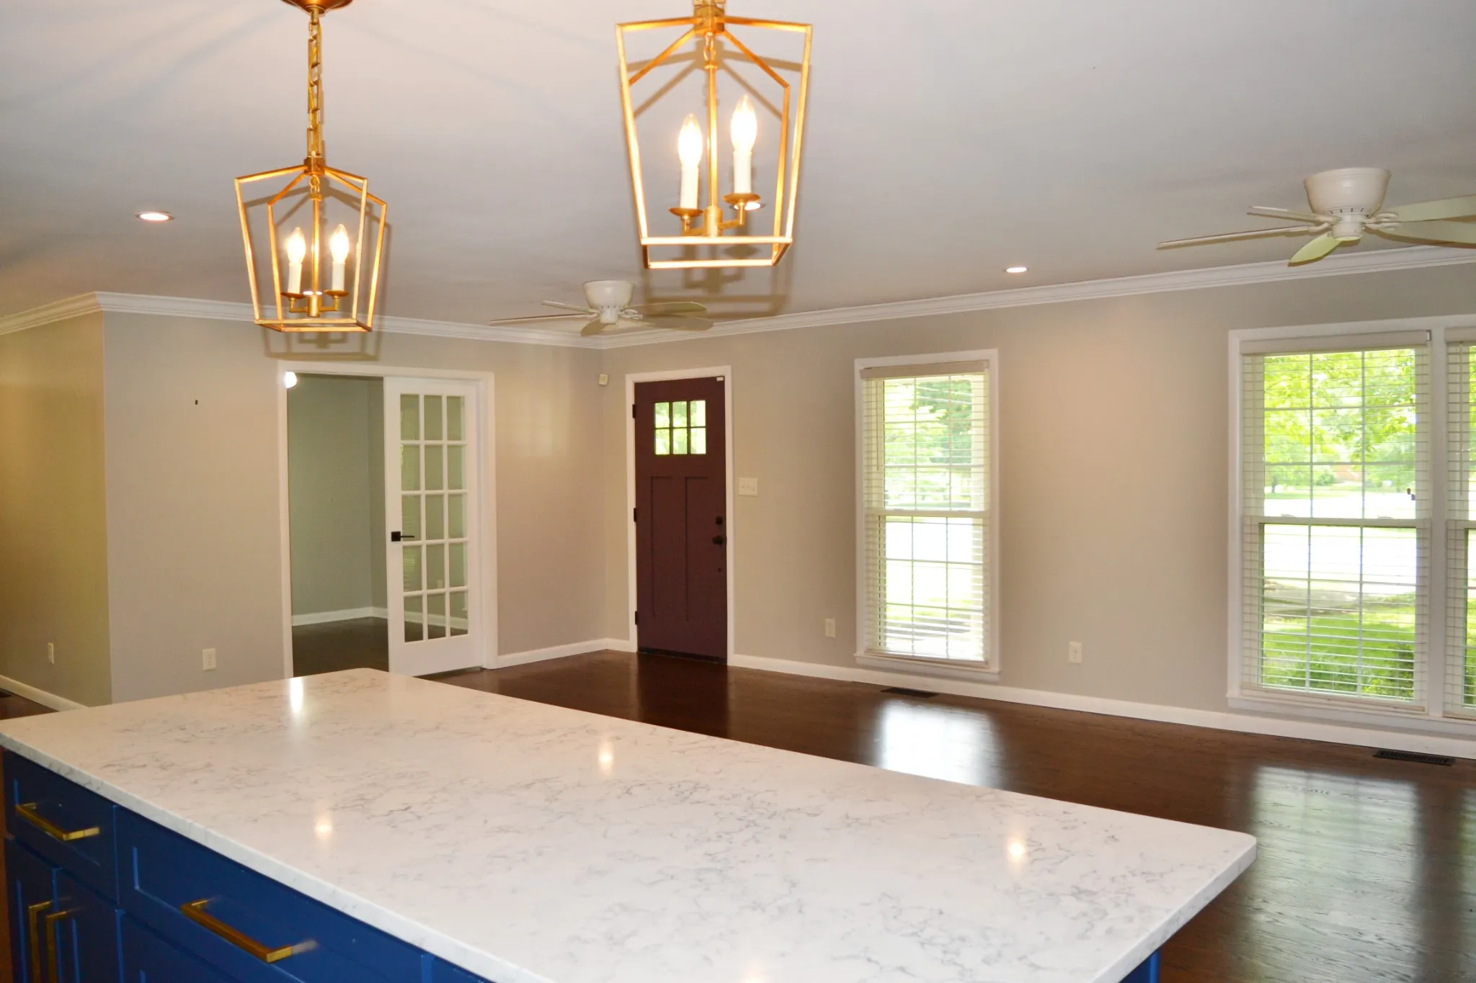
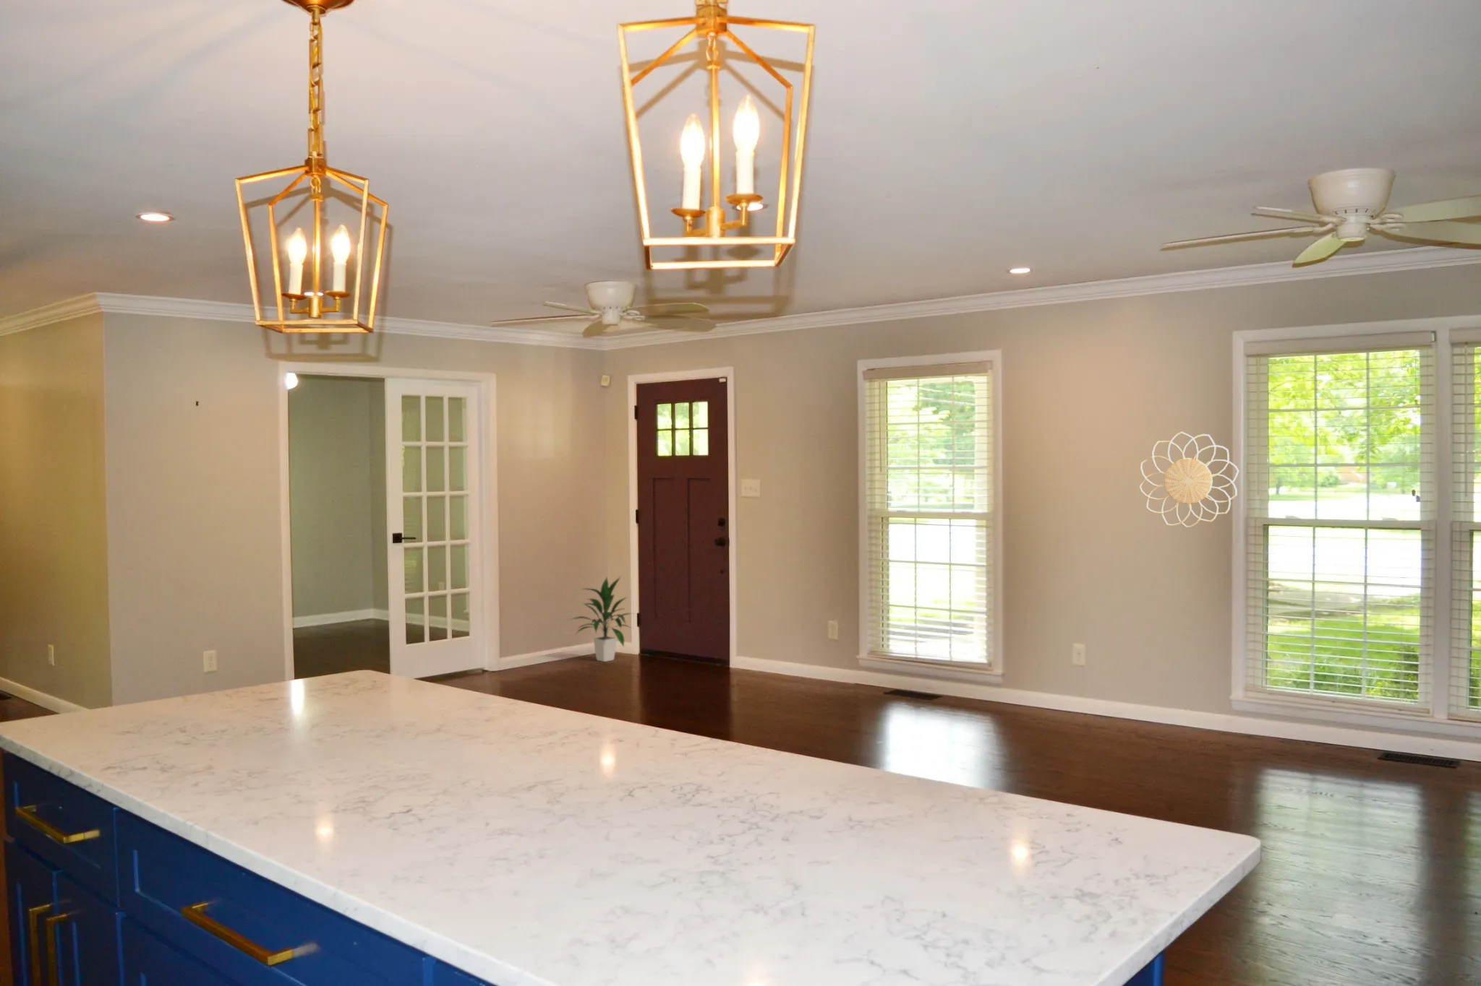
+ indoor plant (605, 620)
+ decorative wall piece (1187, 479)
